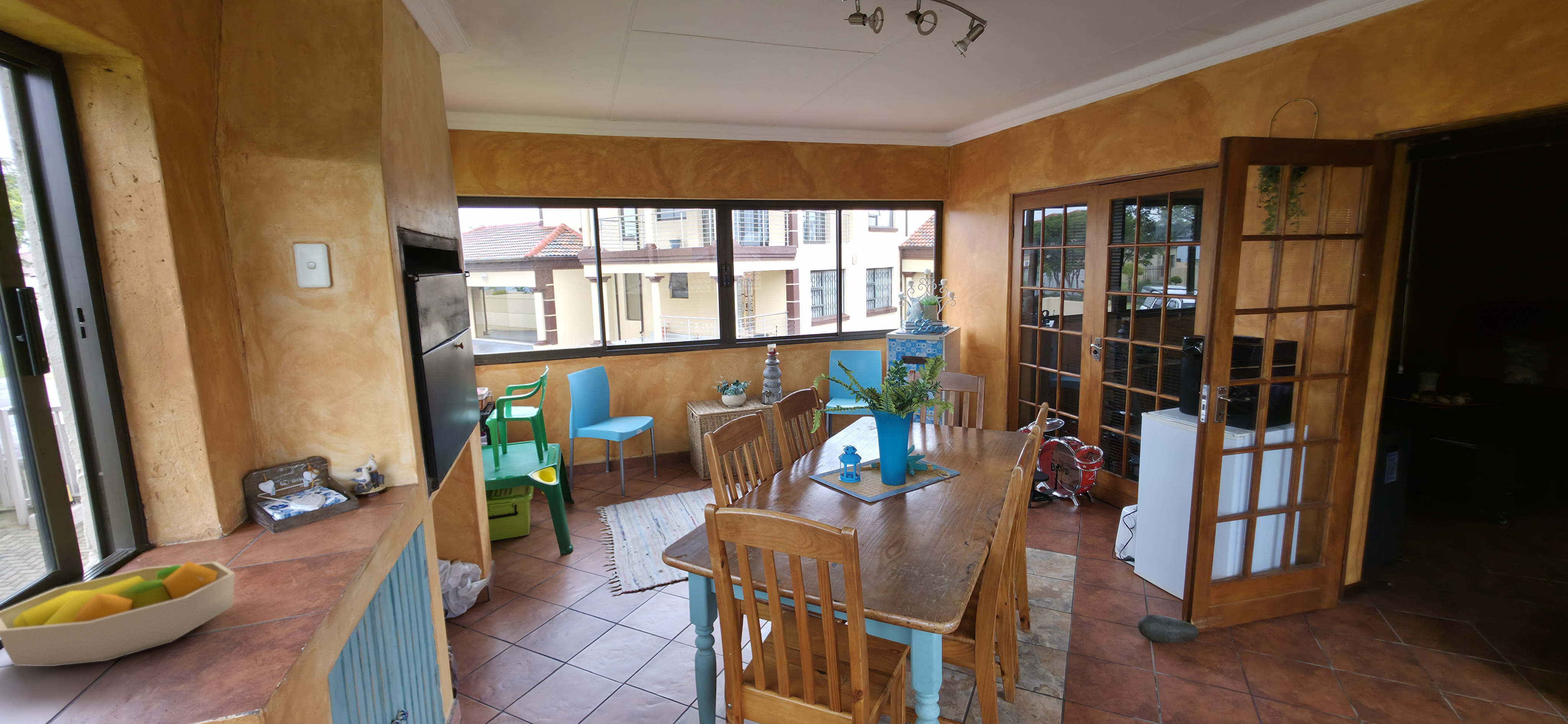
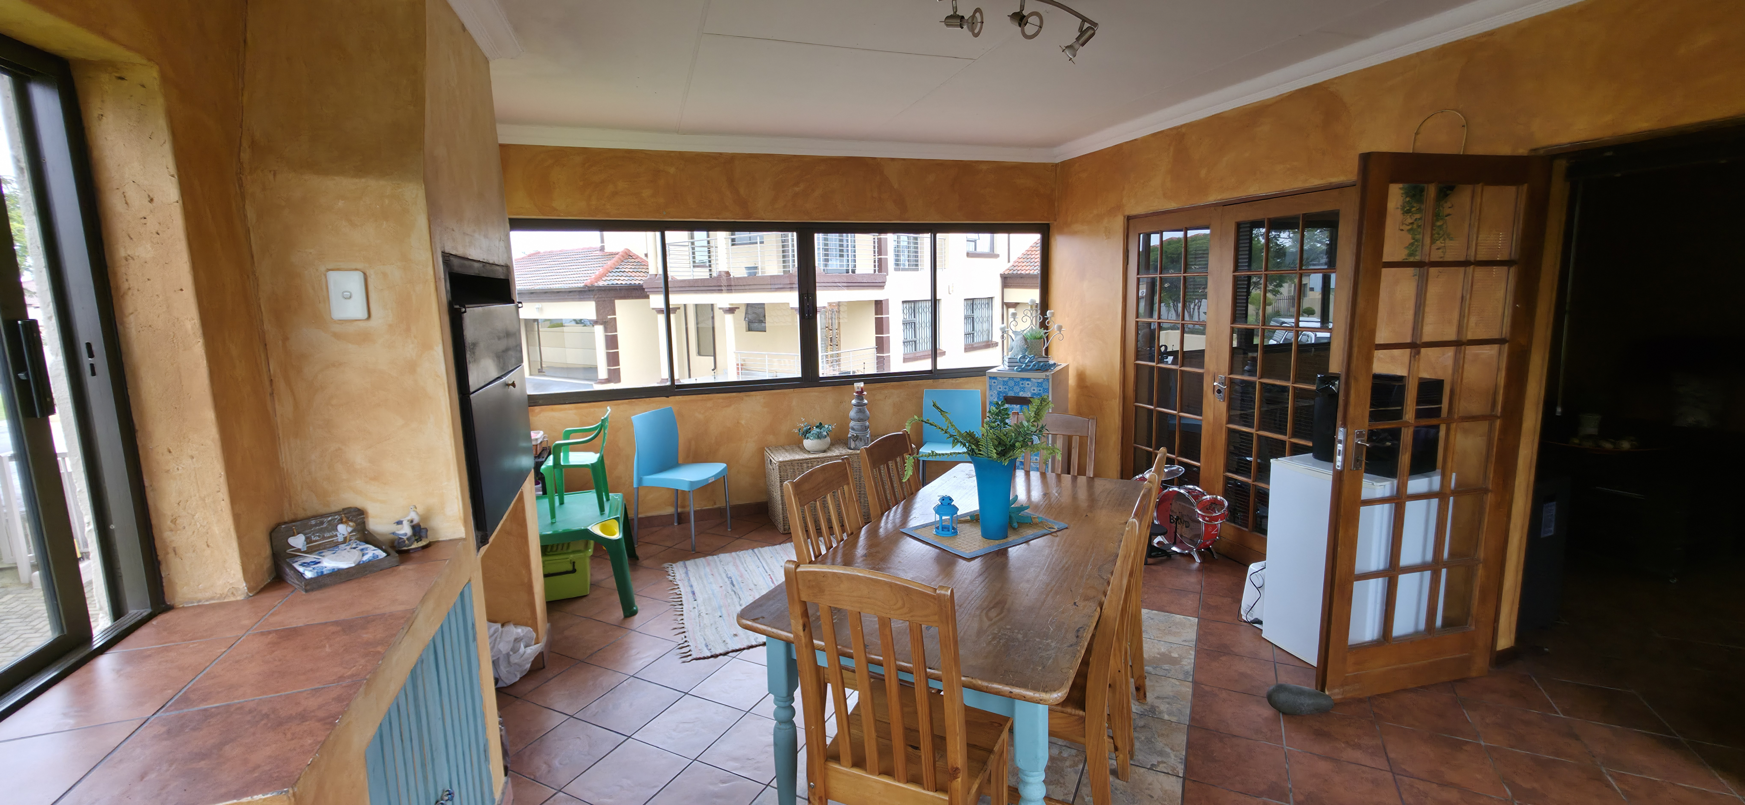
- fruit bowl (122, 605)
